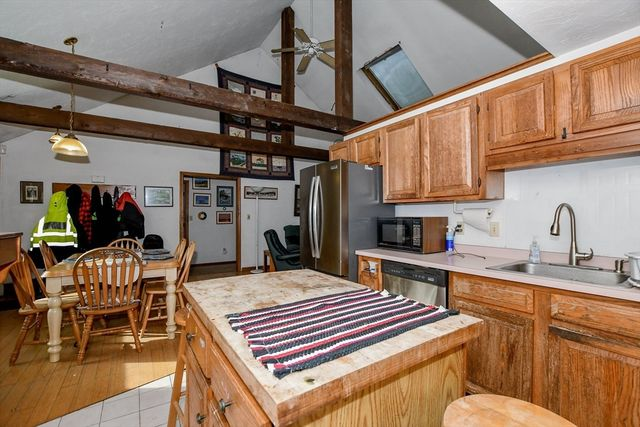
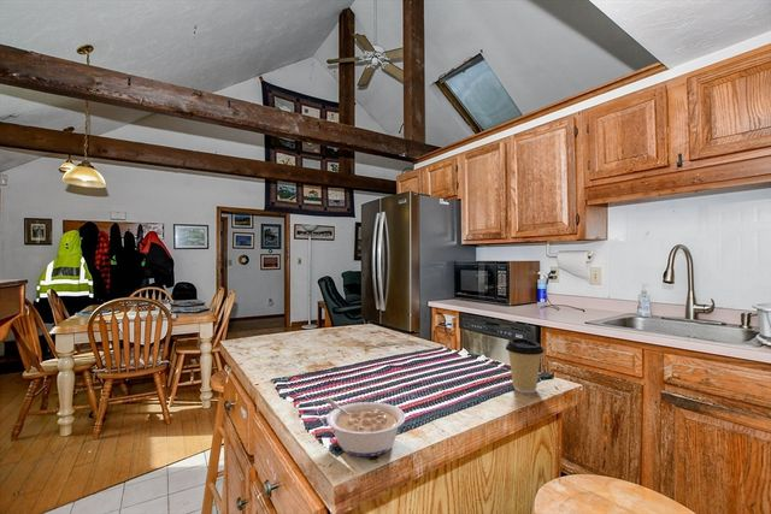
+ legume (363, 426)
+ coffee cup (524, 365)
